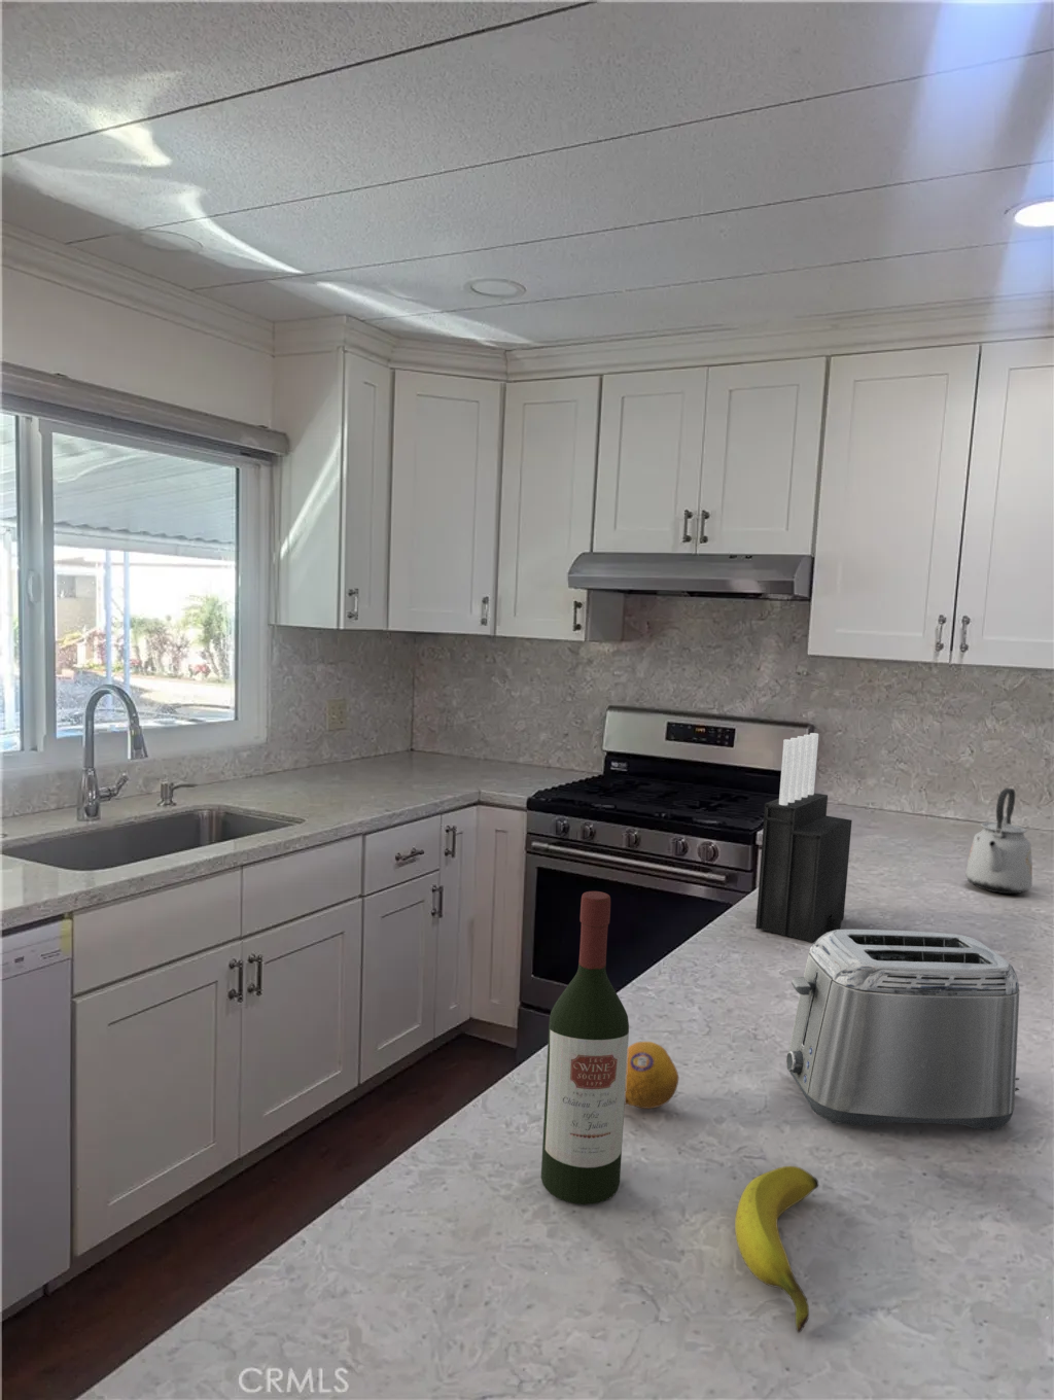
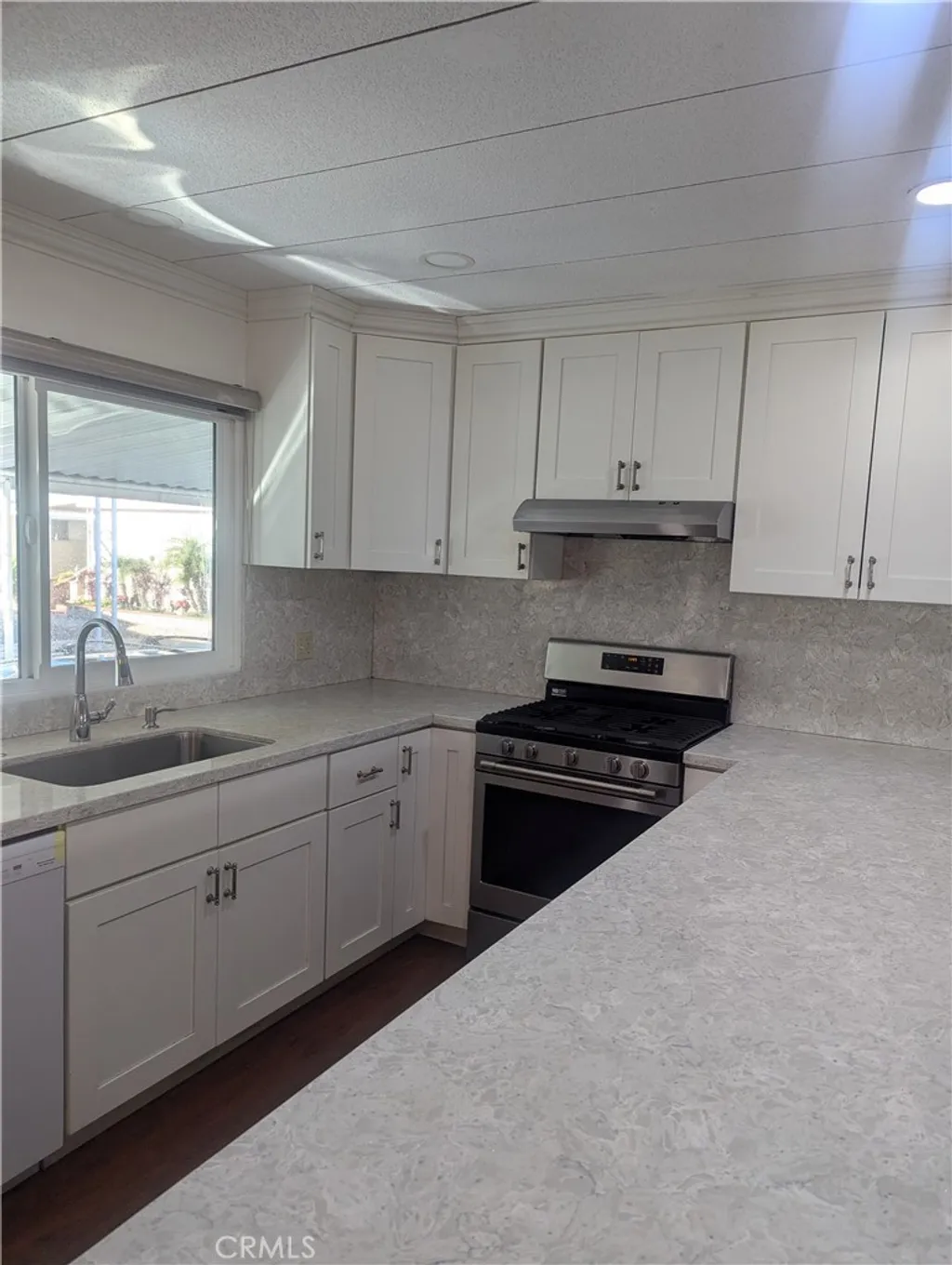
- banana (777, 1226)
- kettle (1000, 841)
- knife block (813, 832)
- lemon (645, 1074)
- wine bottle (588, 1039)
- toaster (912, 1024)
